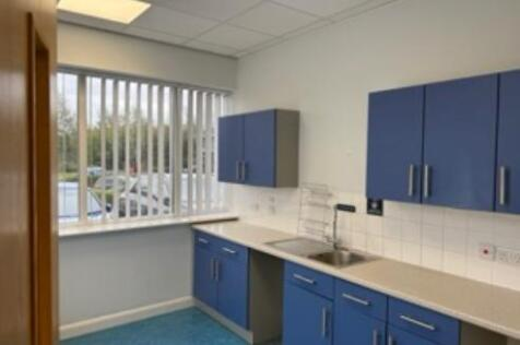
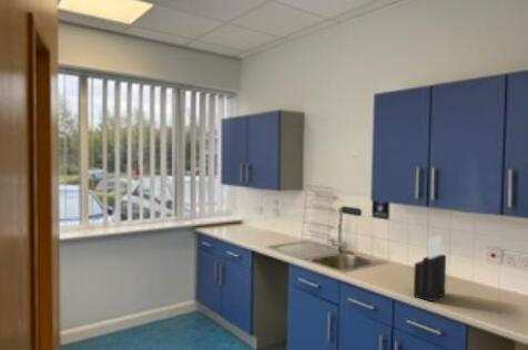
+ knife block (428, 265)
